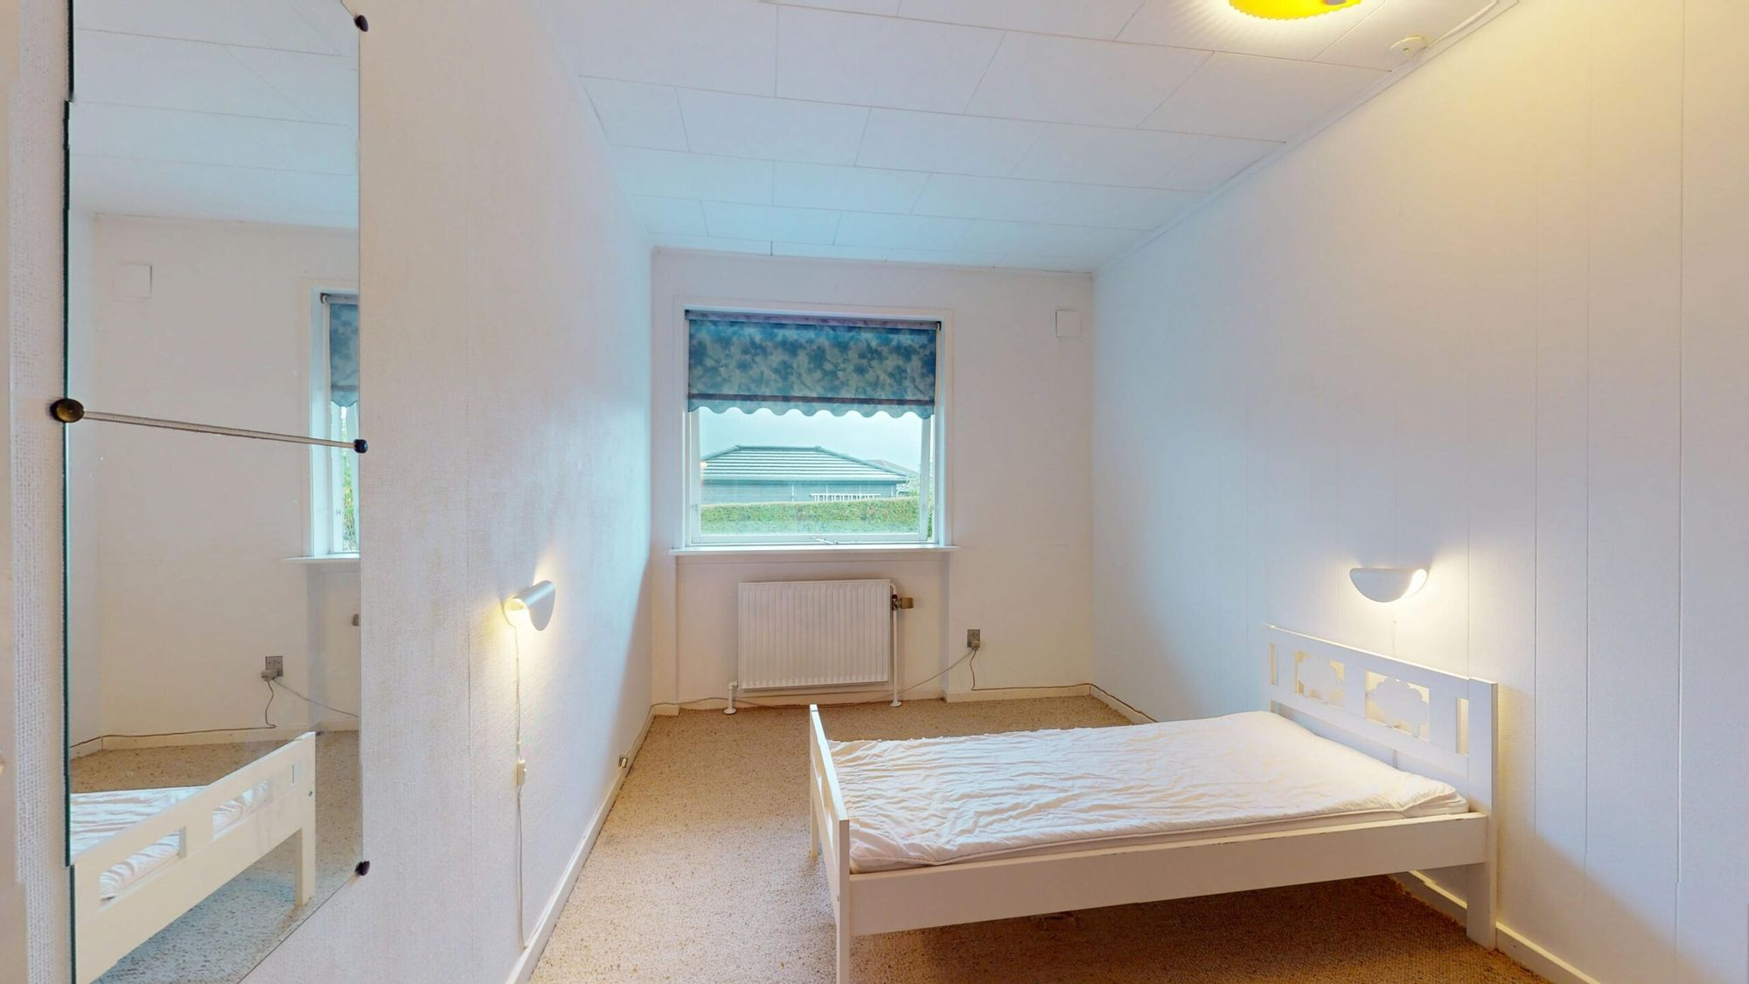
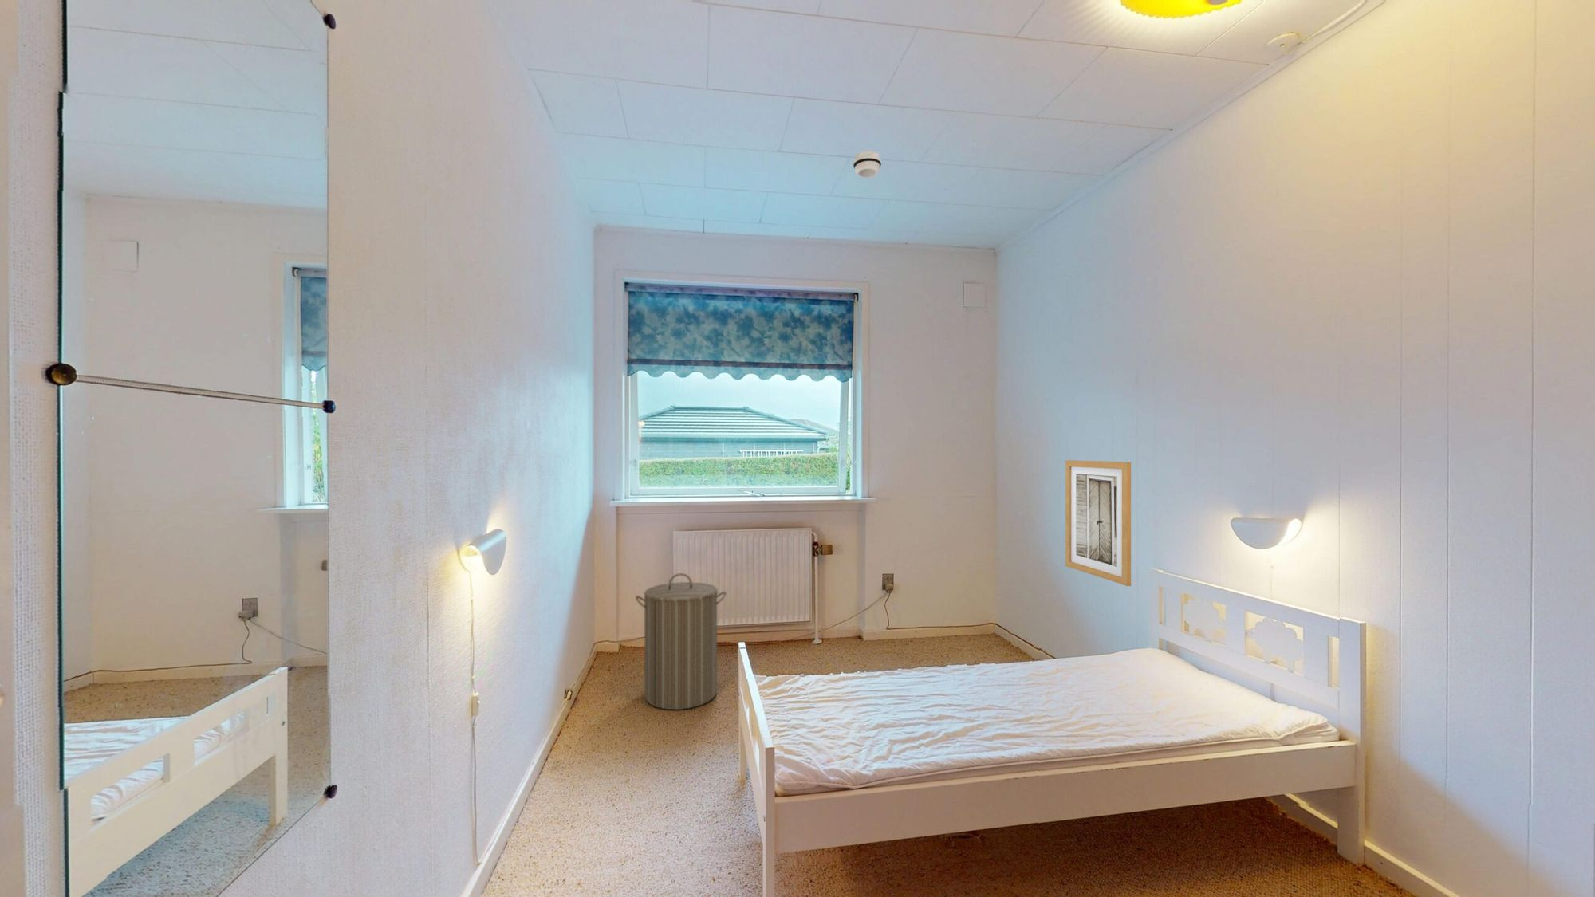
+ smoke detector (867, 165)
+ wall art (1095, 517)
+ laundry hamper (681, 634)
